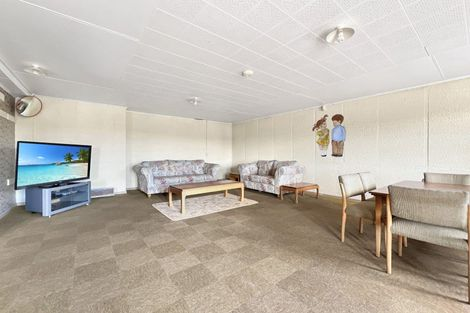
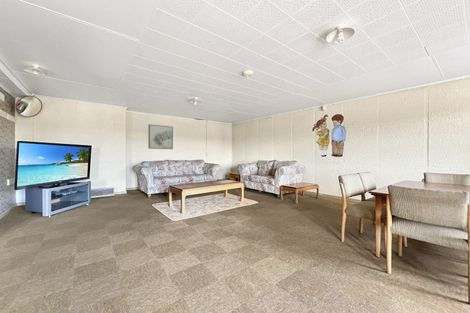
+ wall art (161, 137)
